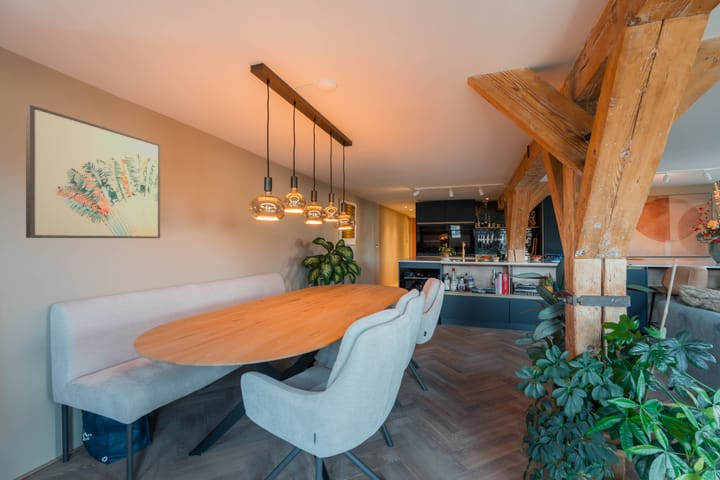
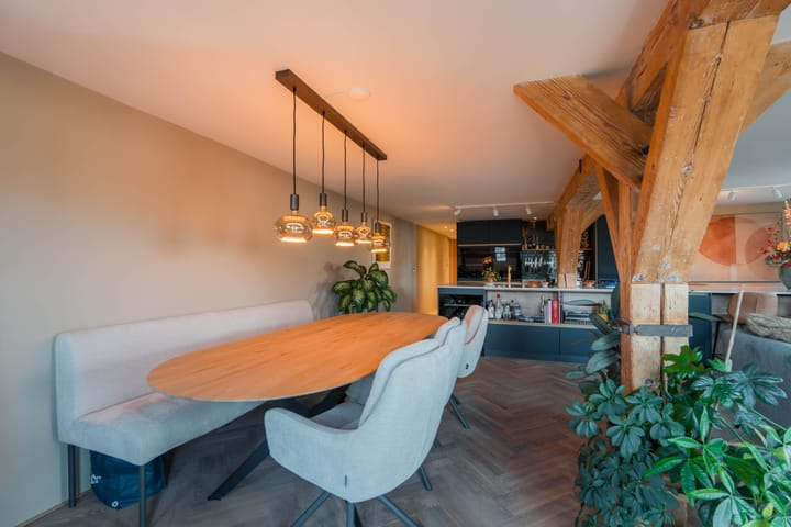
- wall art (104, 183)
